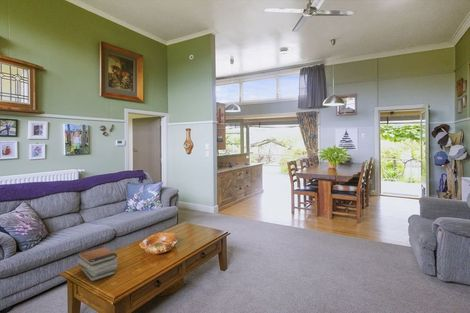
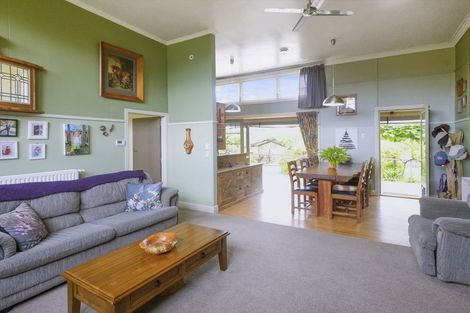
- book stack (97, 262)
